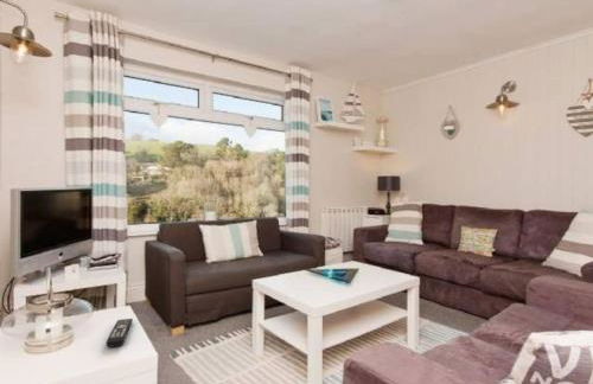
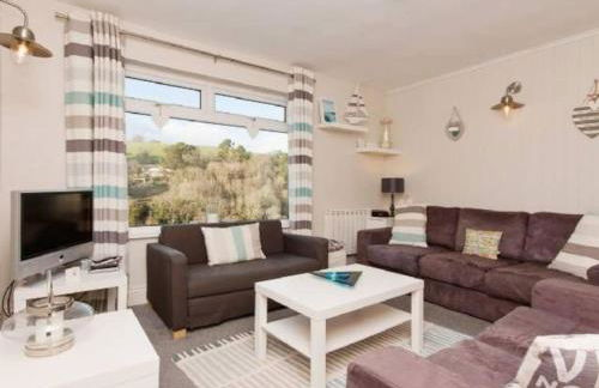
- remote control (120, 331)
